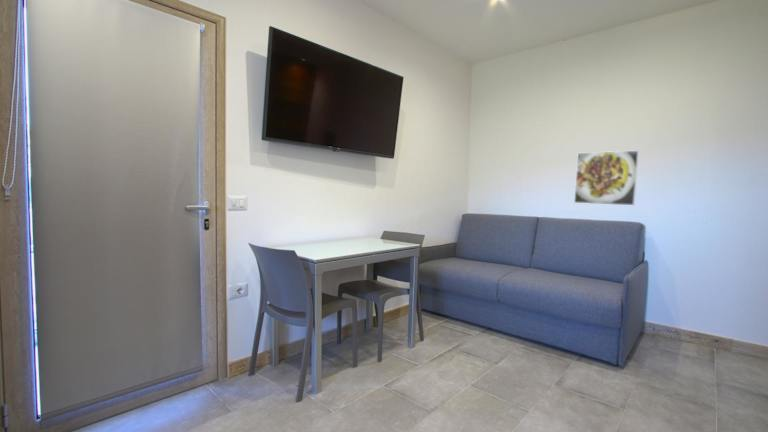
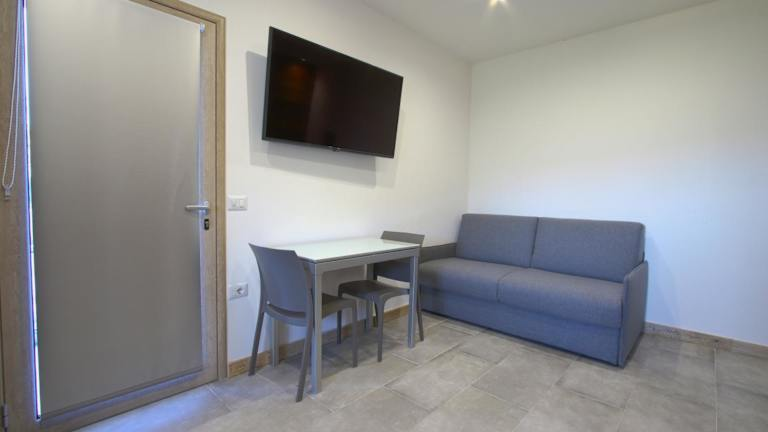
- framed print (604, 178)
